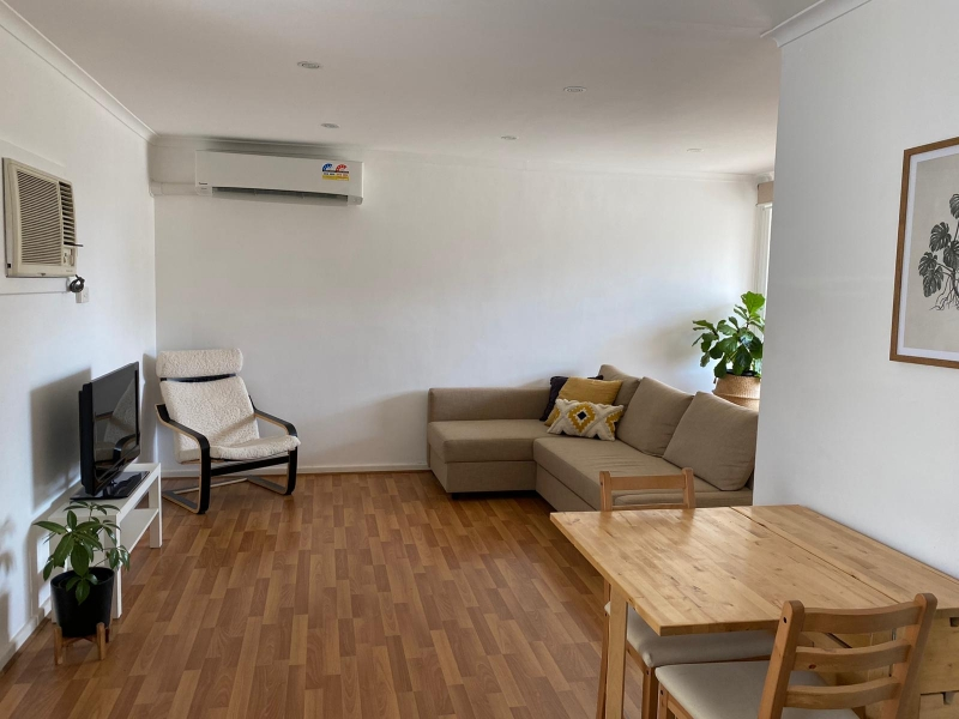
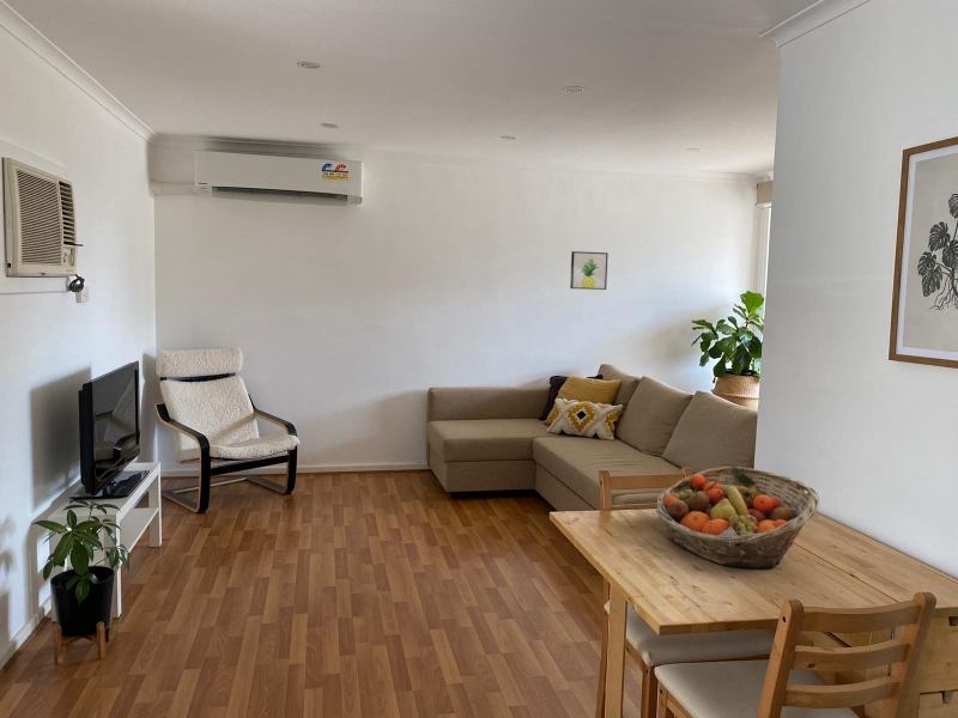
+ wall art (588, 270)
+ fruit basket (733, 513)
